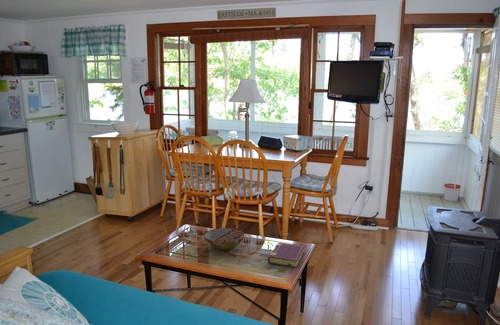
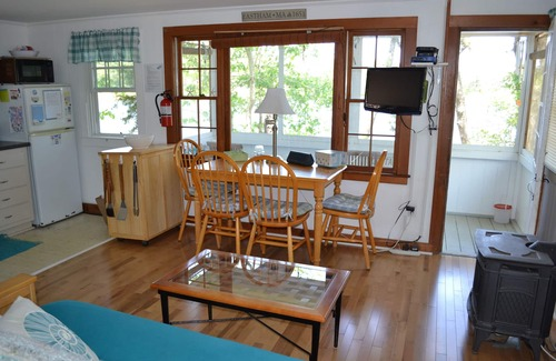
- book (286, 254)
- bowl (224, 240)
